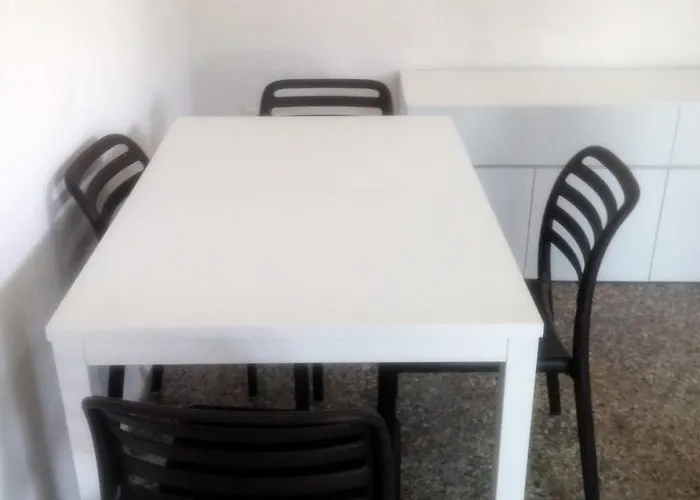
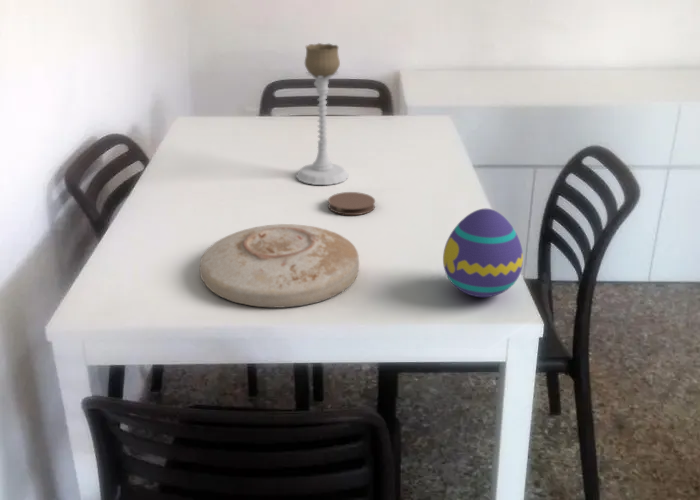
+ plate (280, 255)
+ coaster (351, 203)
+ decorative egg (483, 252)
+ candle holder (322, 113)
